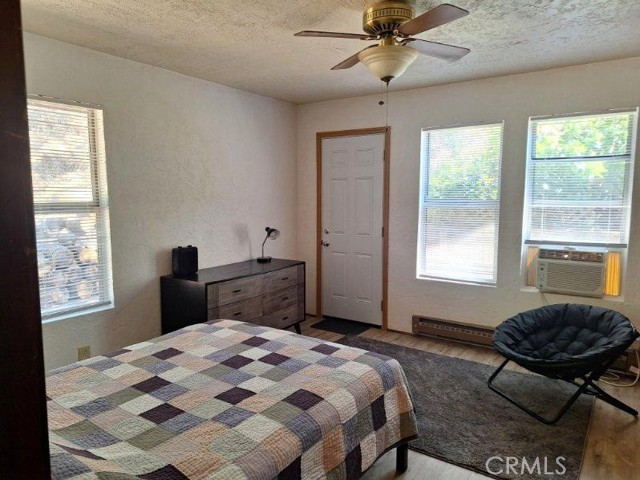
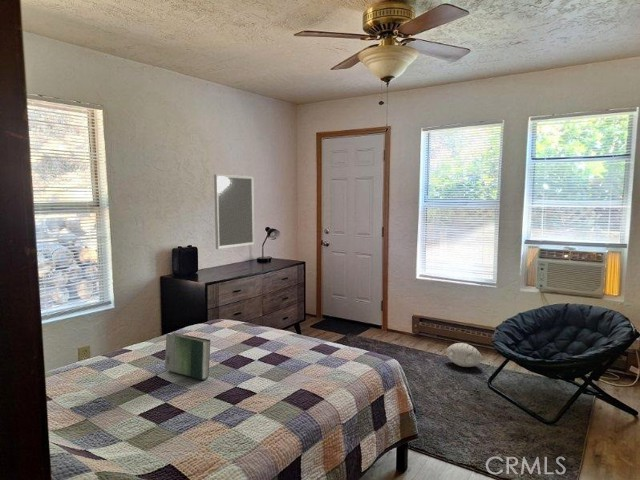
+ plush toy (463, 354)
+ home mirror (235, 211)
+ book (186, 355)
